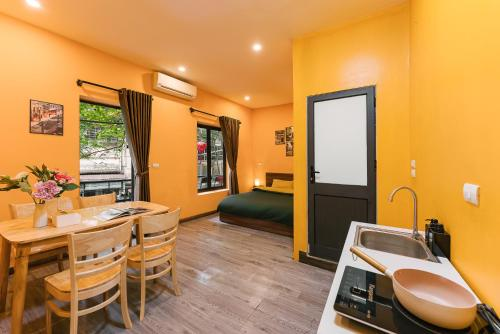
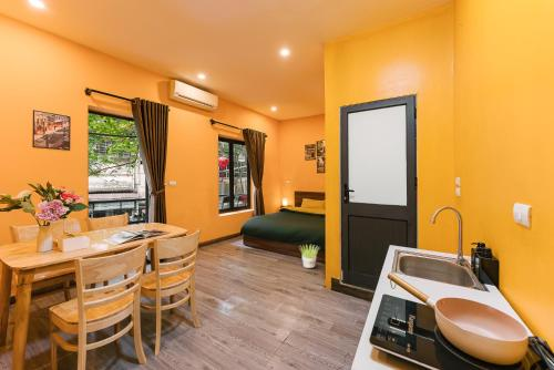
+ potted plant (308, 256)
